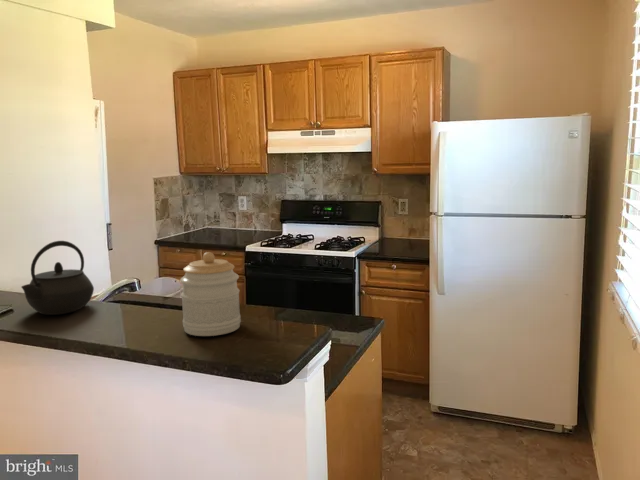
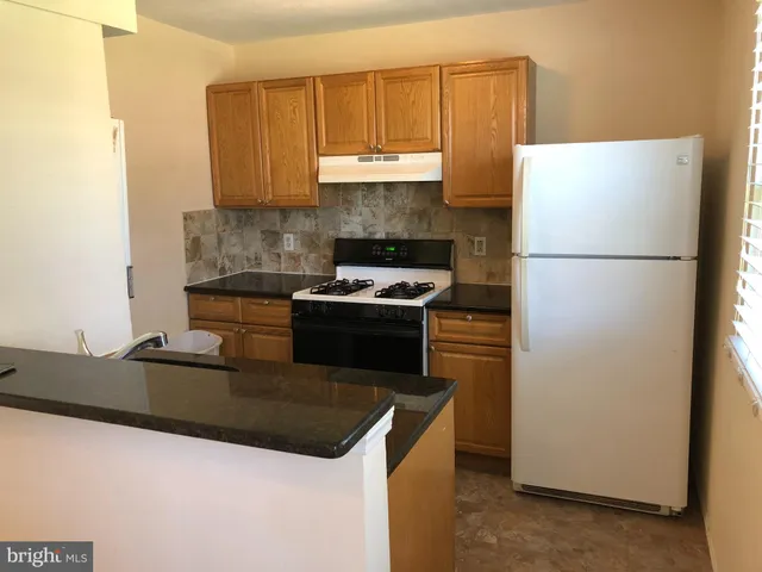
- kettle (55, 276)
- jar (210, 290)
